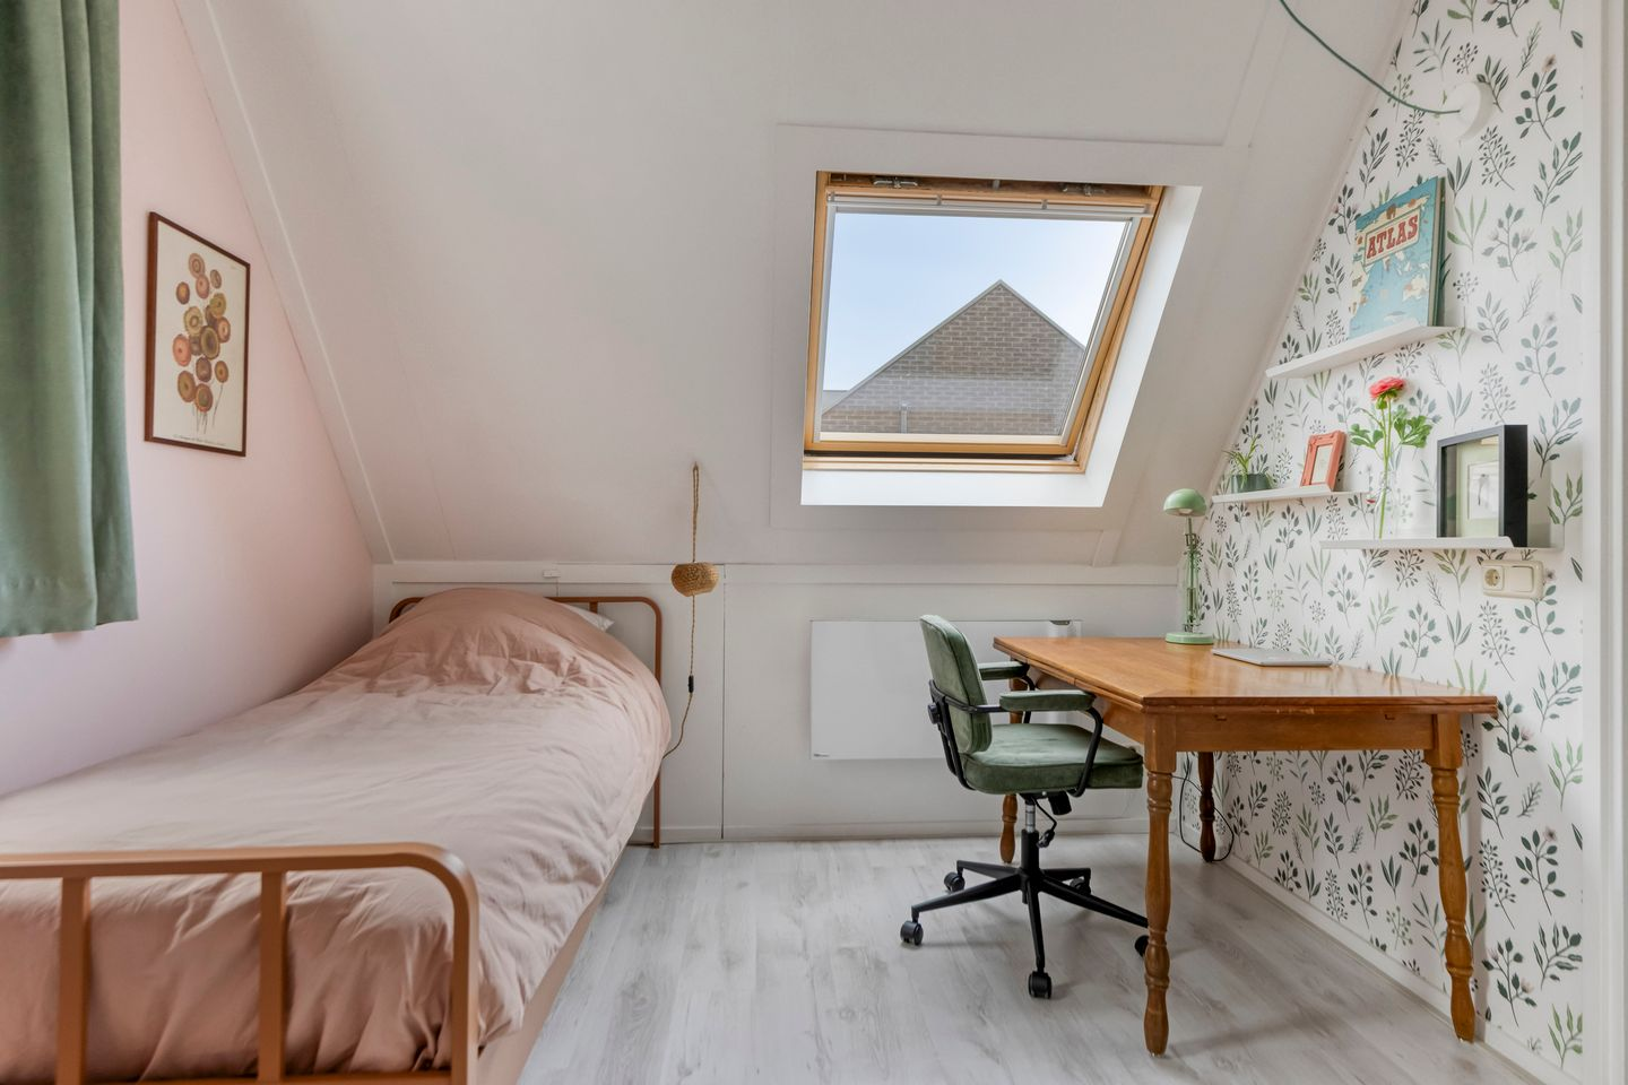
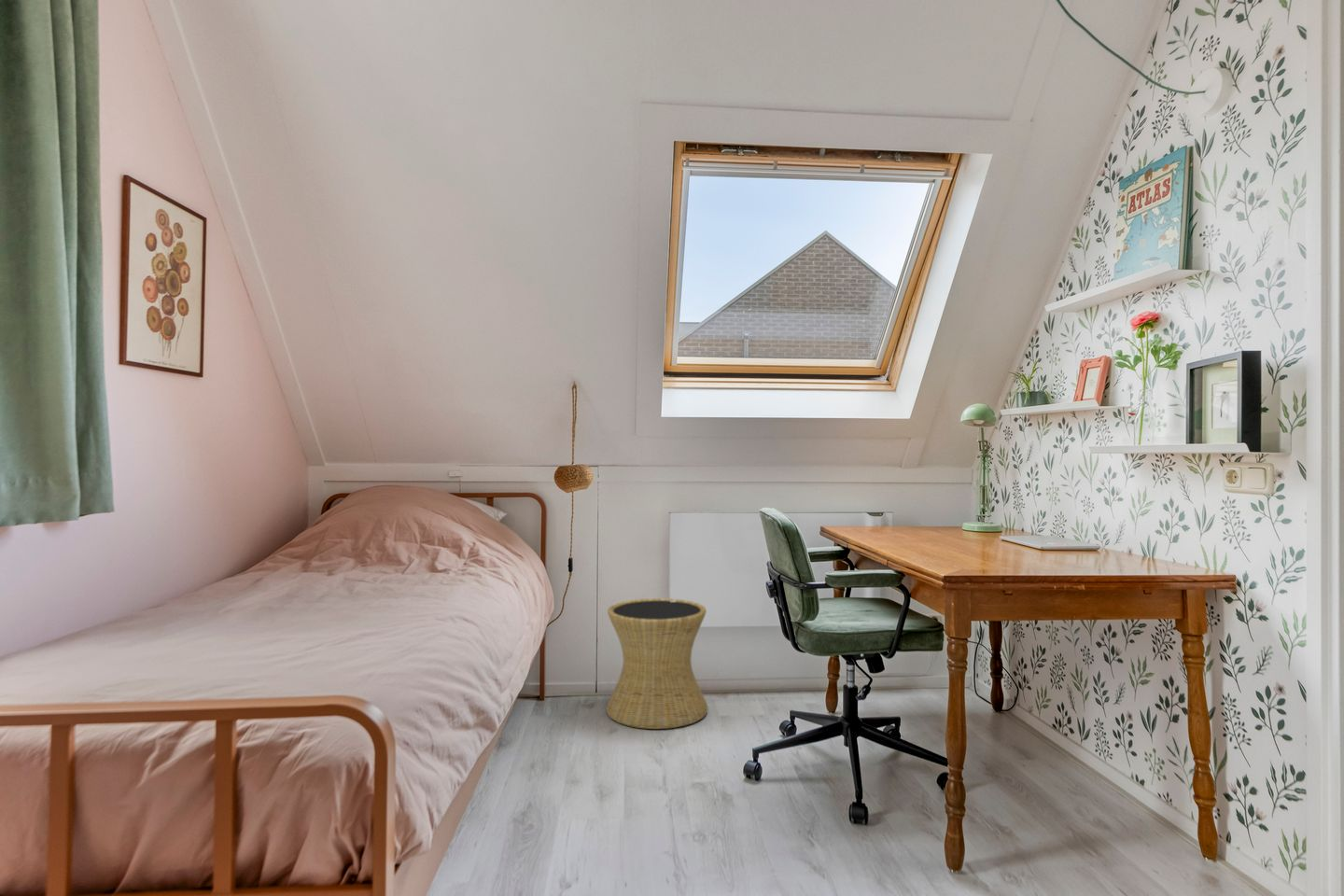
+ side table (657, 659)
